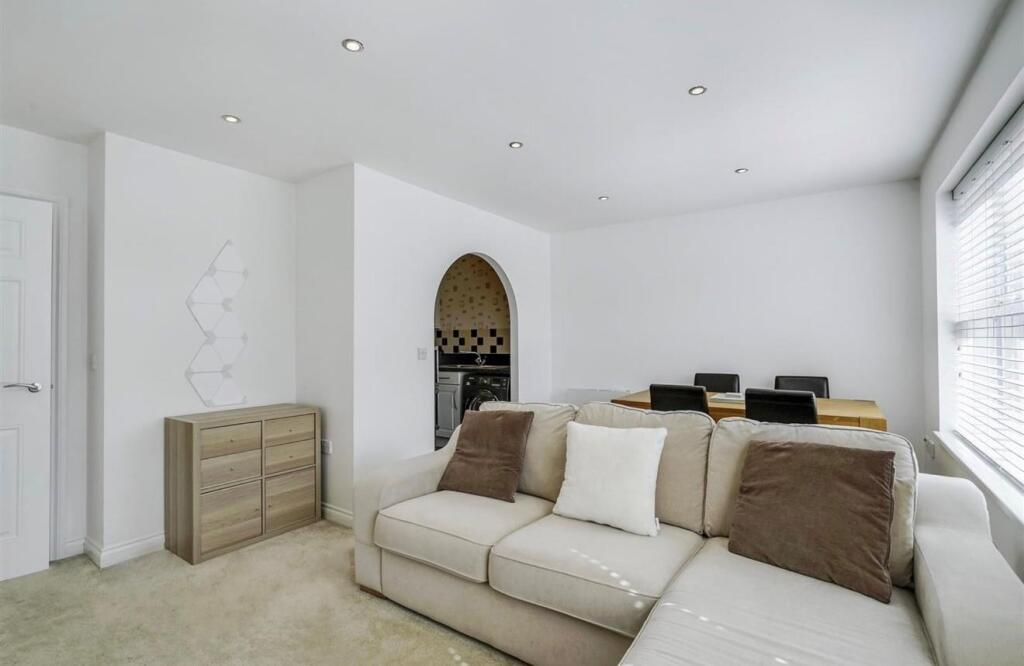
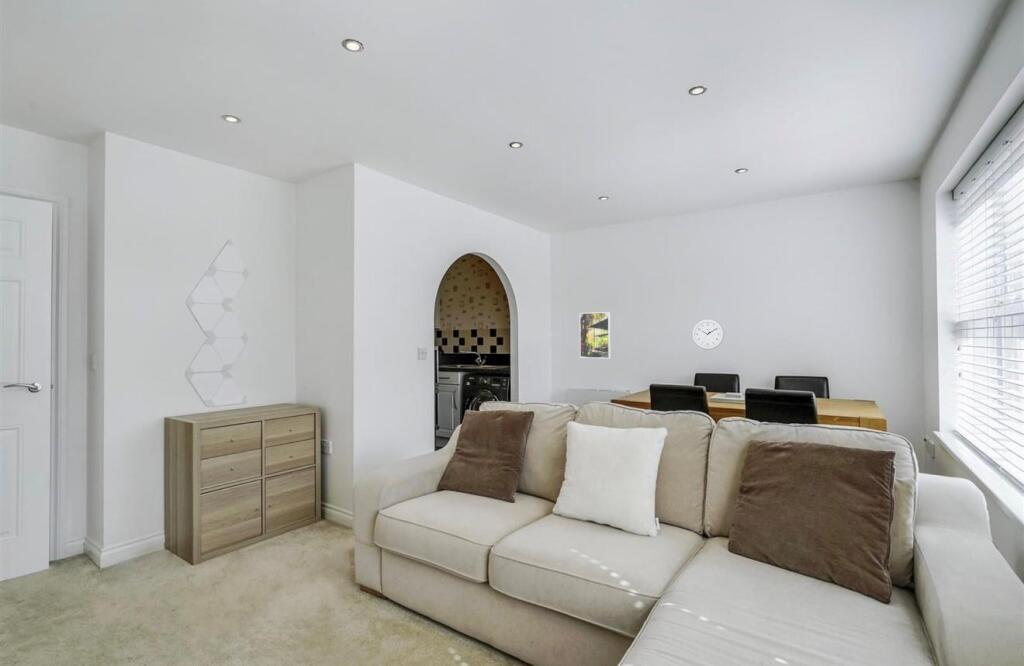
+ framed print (594, 335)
+ wall clock (707, 334)
